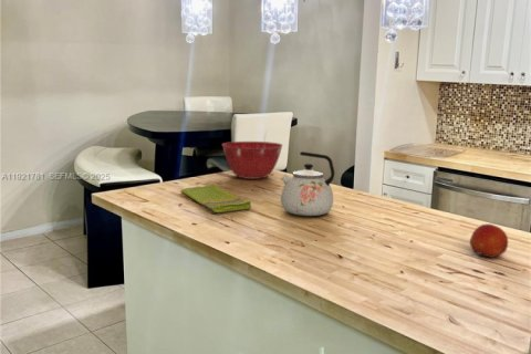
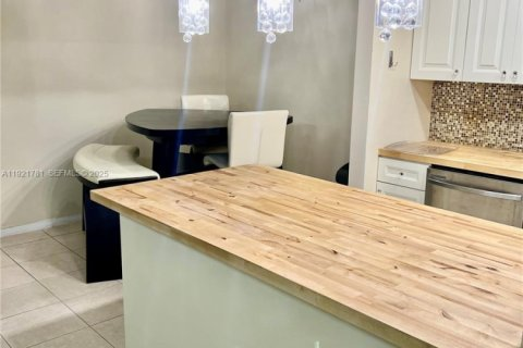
- dish towel (214, 196)
- kettle (306, 183)
- mixing bowl (251, 159)
- fruit (489, 239)
